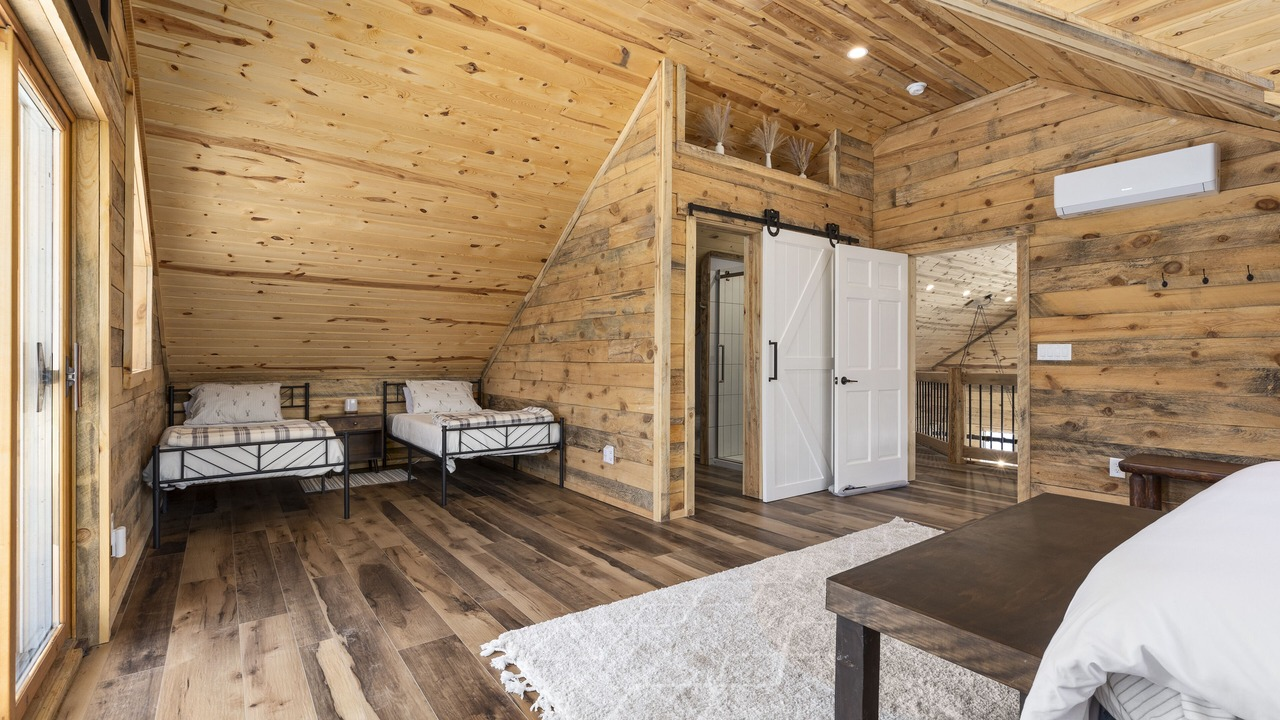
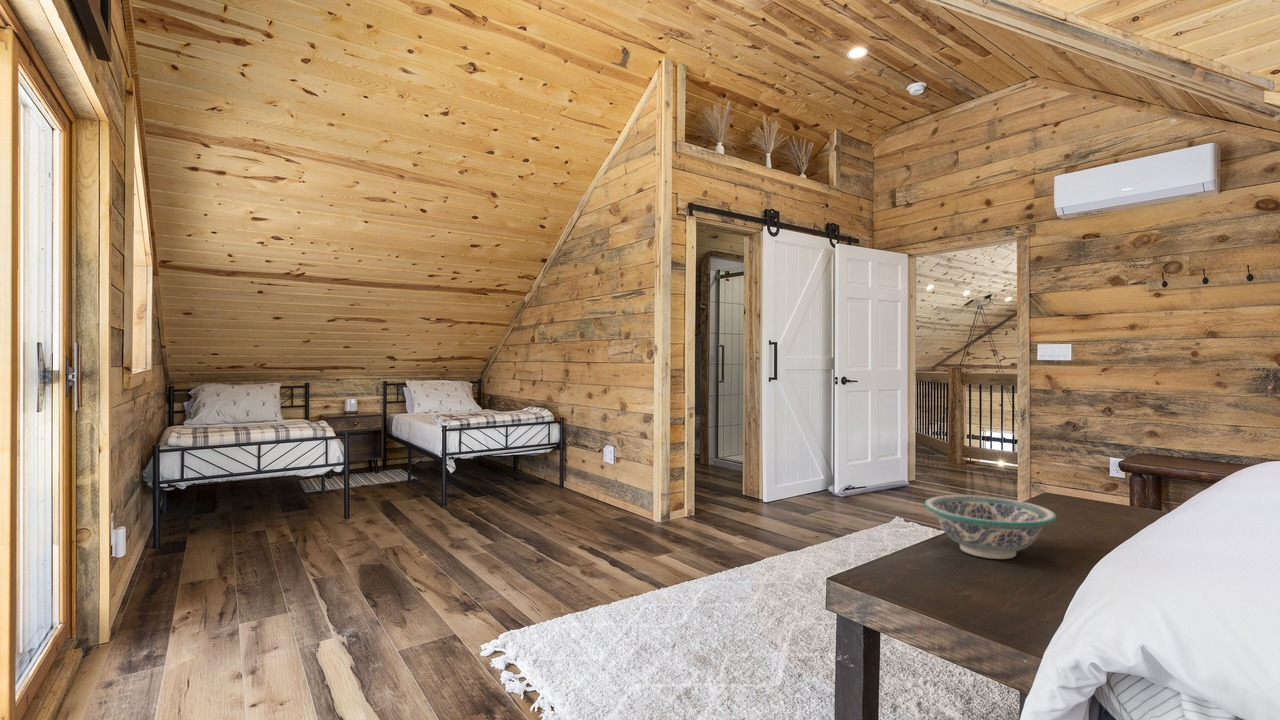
+ bowl (987, 529)
